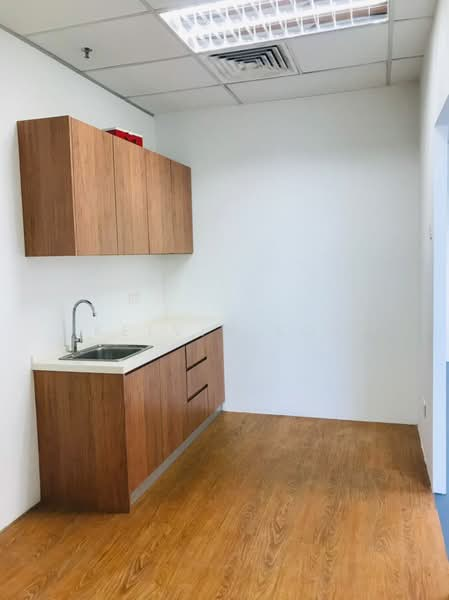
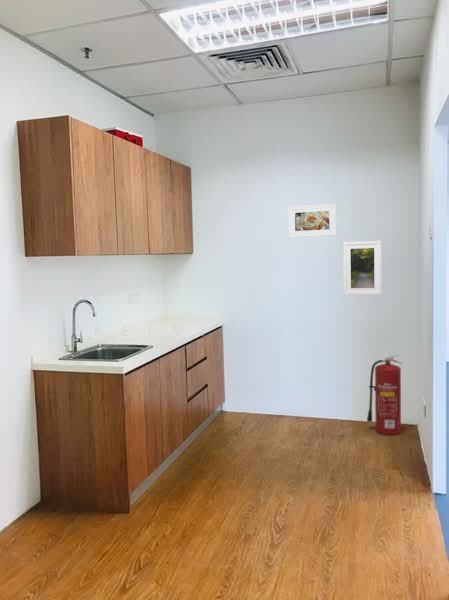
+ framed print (312, 221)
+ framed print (362, 268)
+ fire extinguisher (384, 392)
